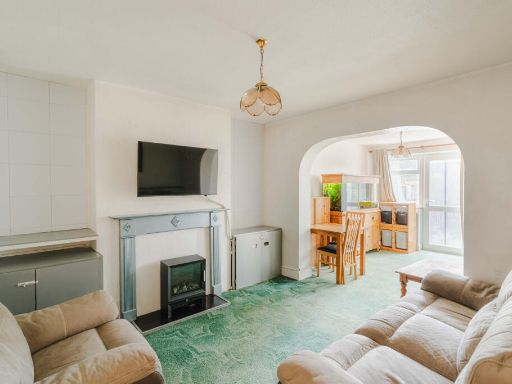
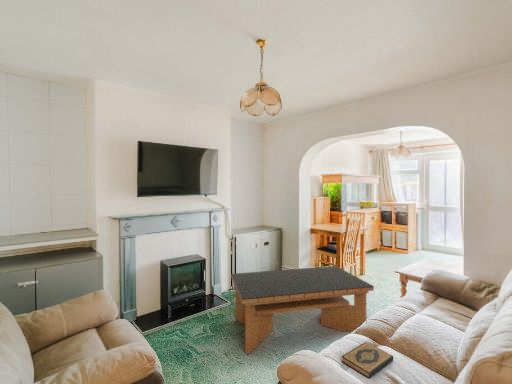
+ coffee table (297, 303)
+ hardback book (367, 358)
